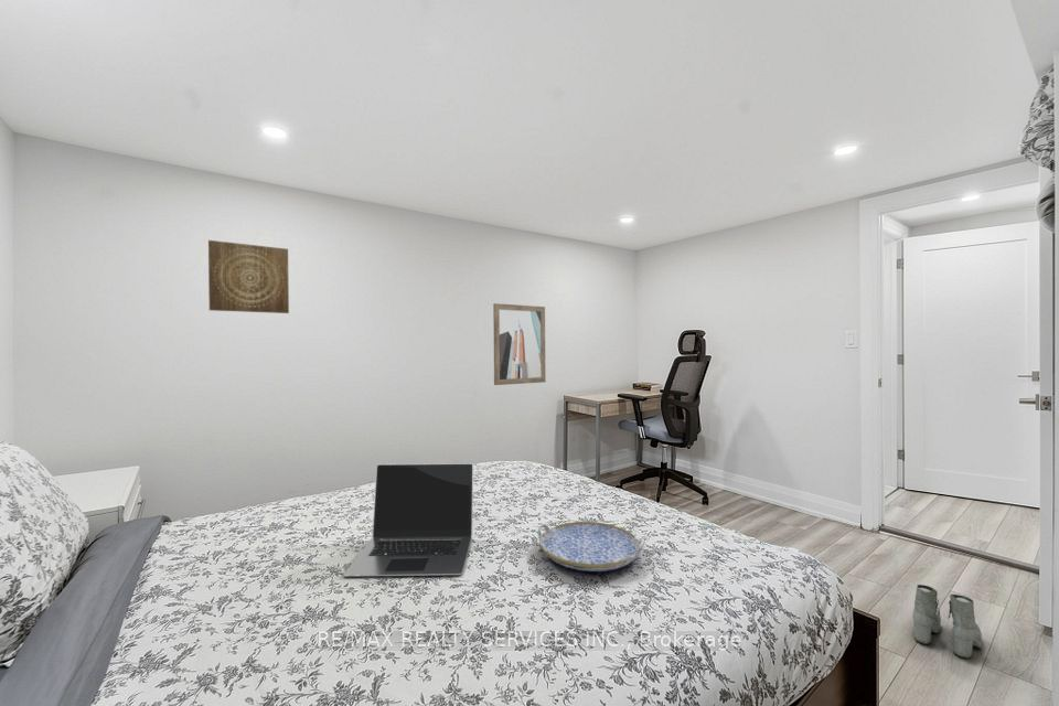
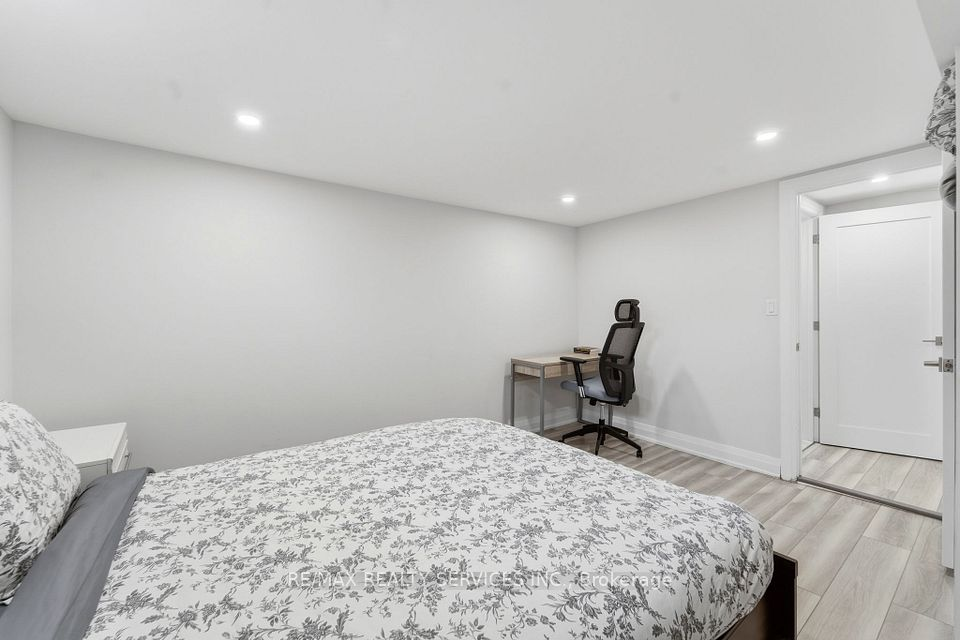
- wall art (520, 344)
- wall art (249, 278)
- boots (949, 613)
- laptop (415, 514)
- serving tray (589, 543)
